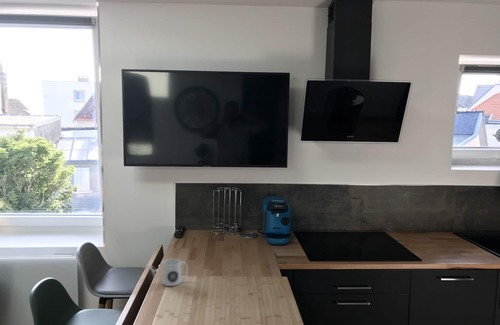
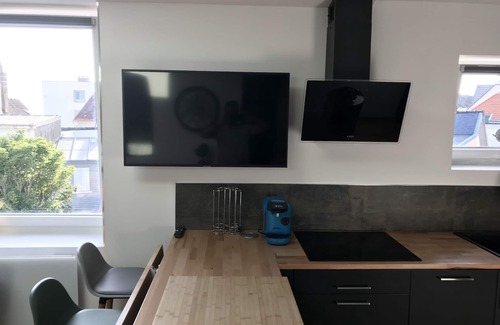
- mug (175, 271)
